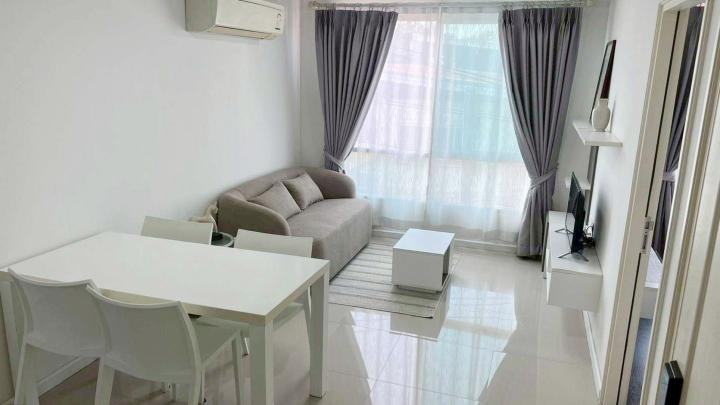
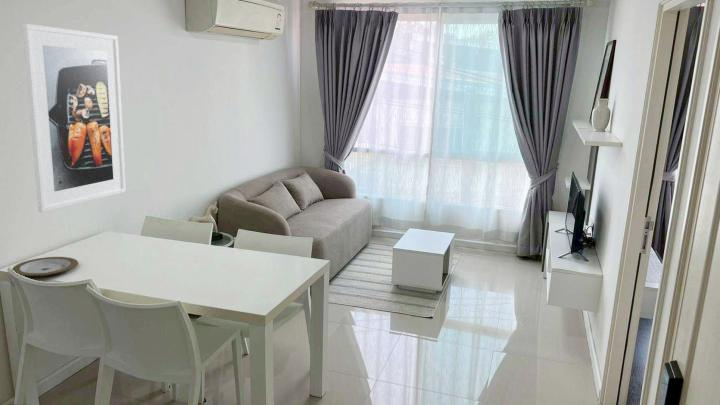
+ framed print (80, 118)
+ plate (46, 267)
